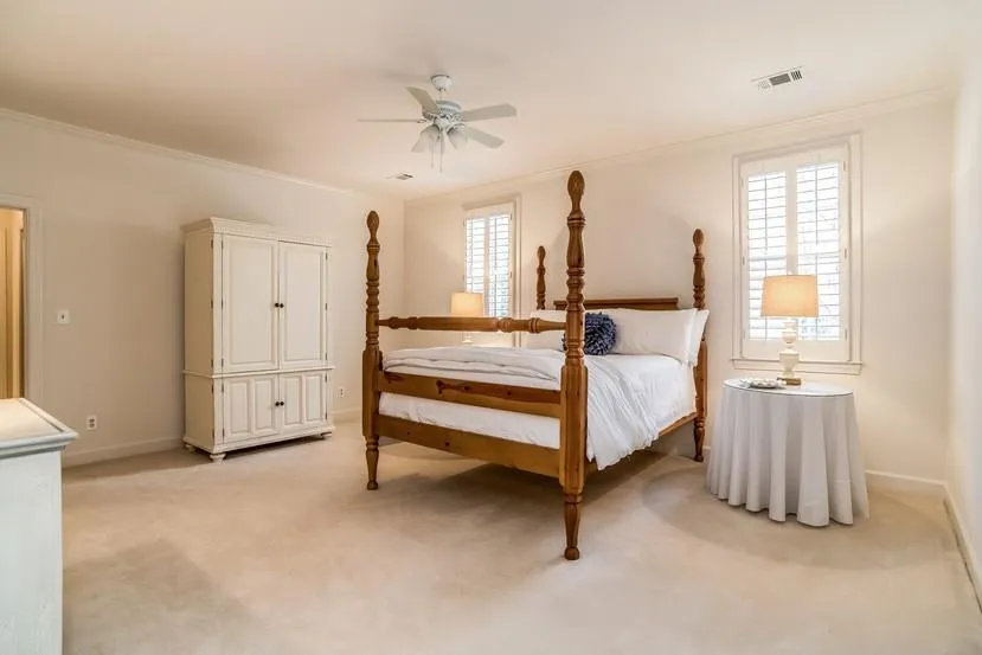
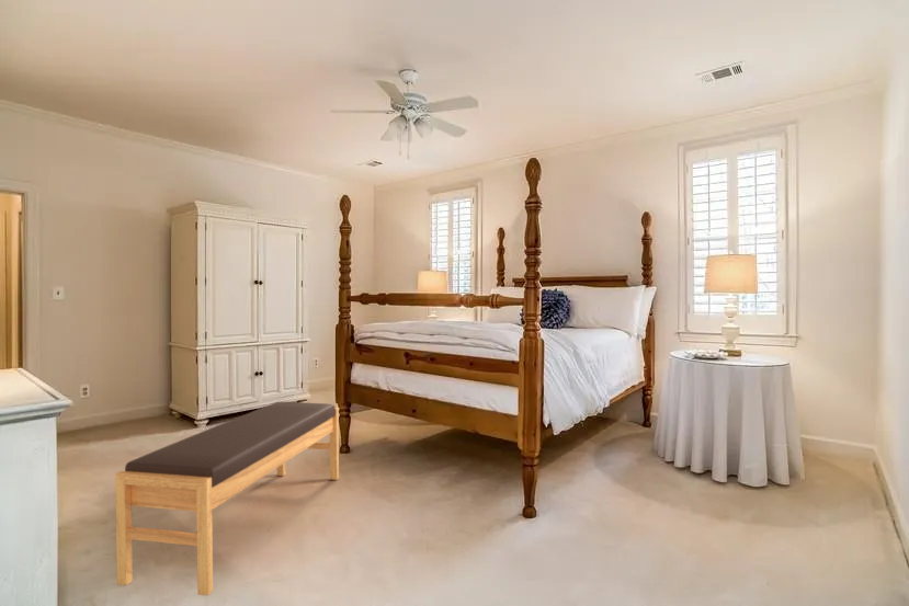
+ bench (252, 472)
